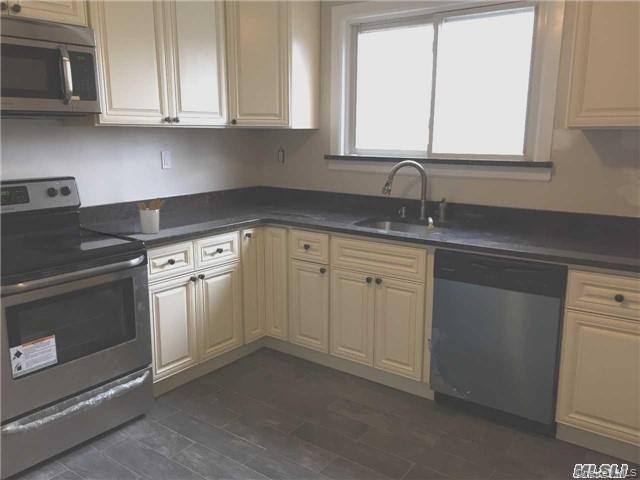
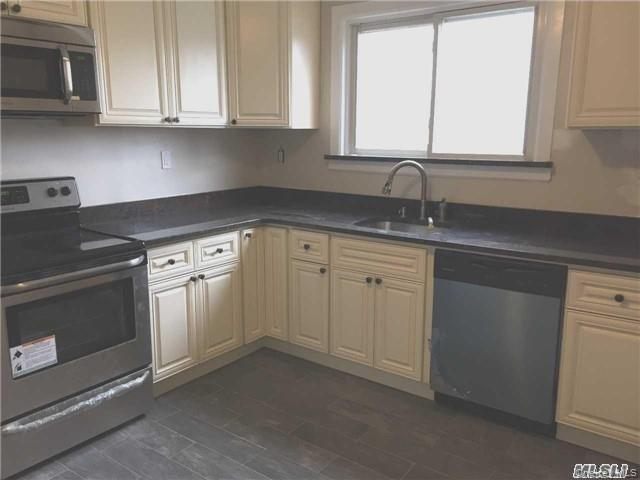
- utensil holder (152, 215)
